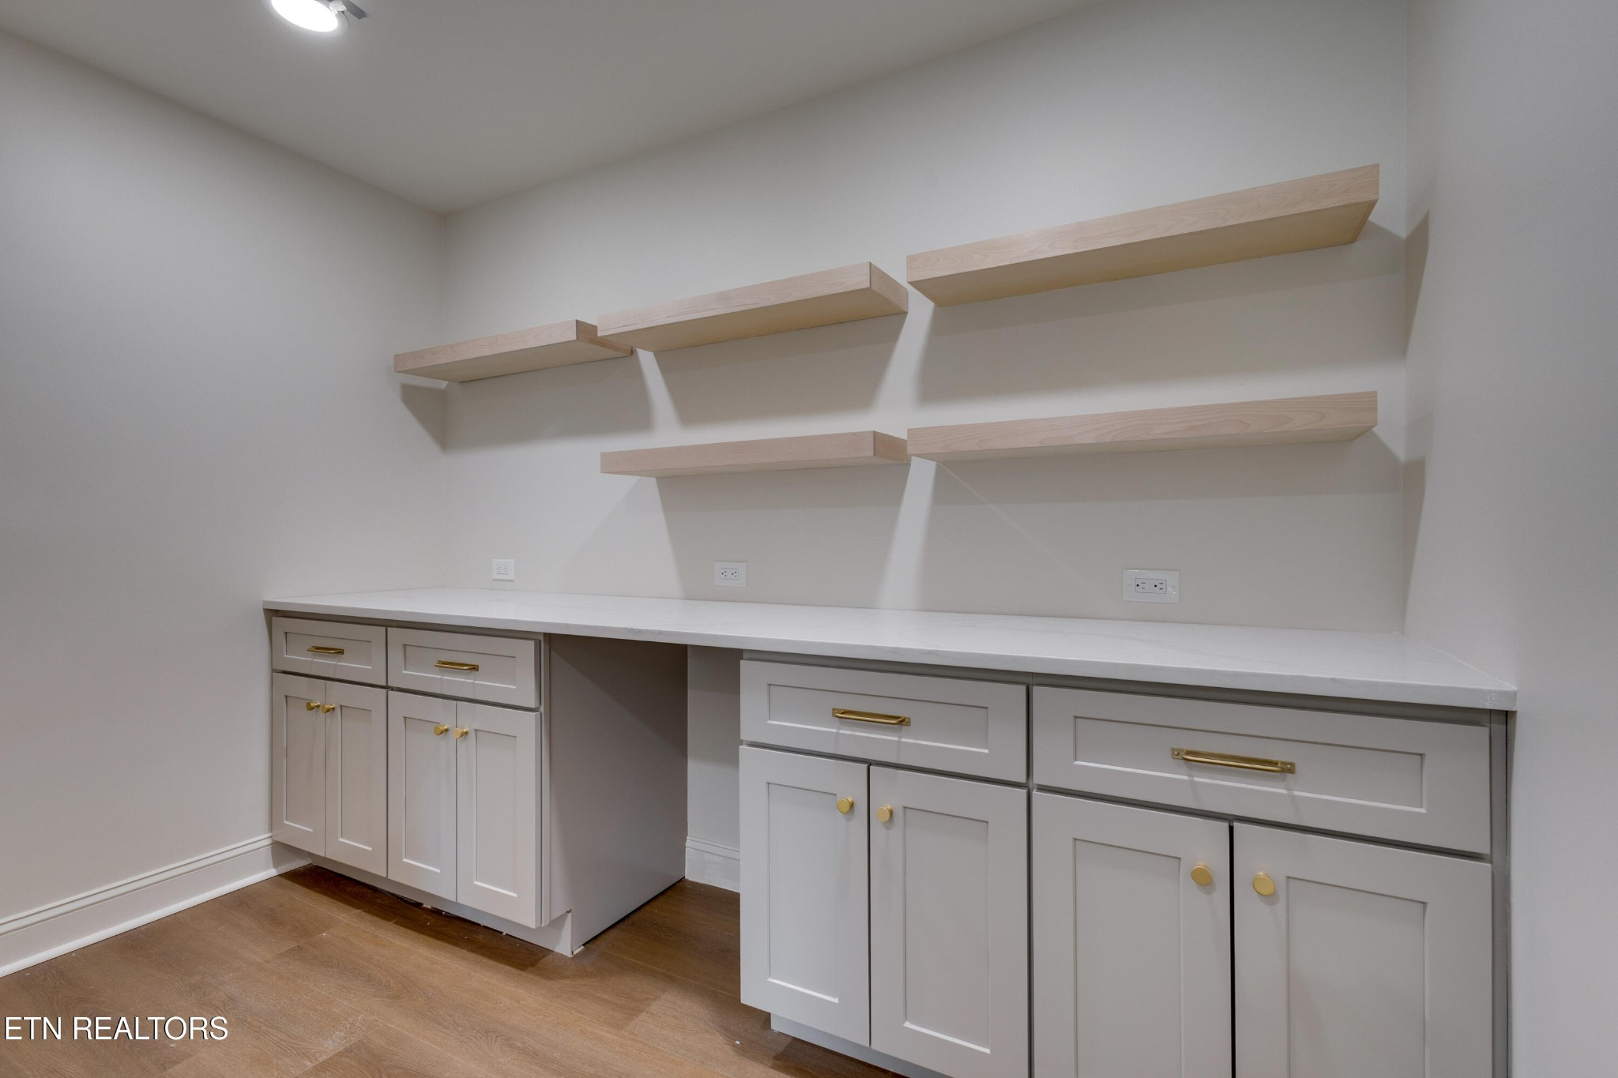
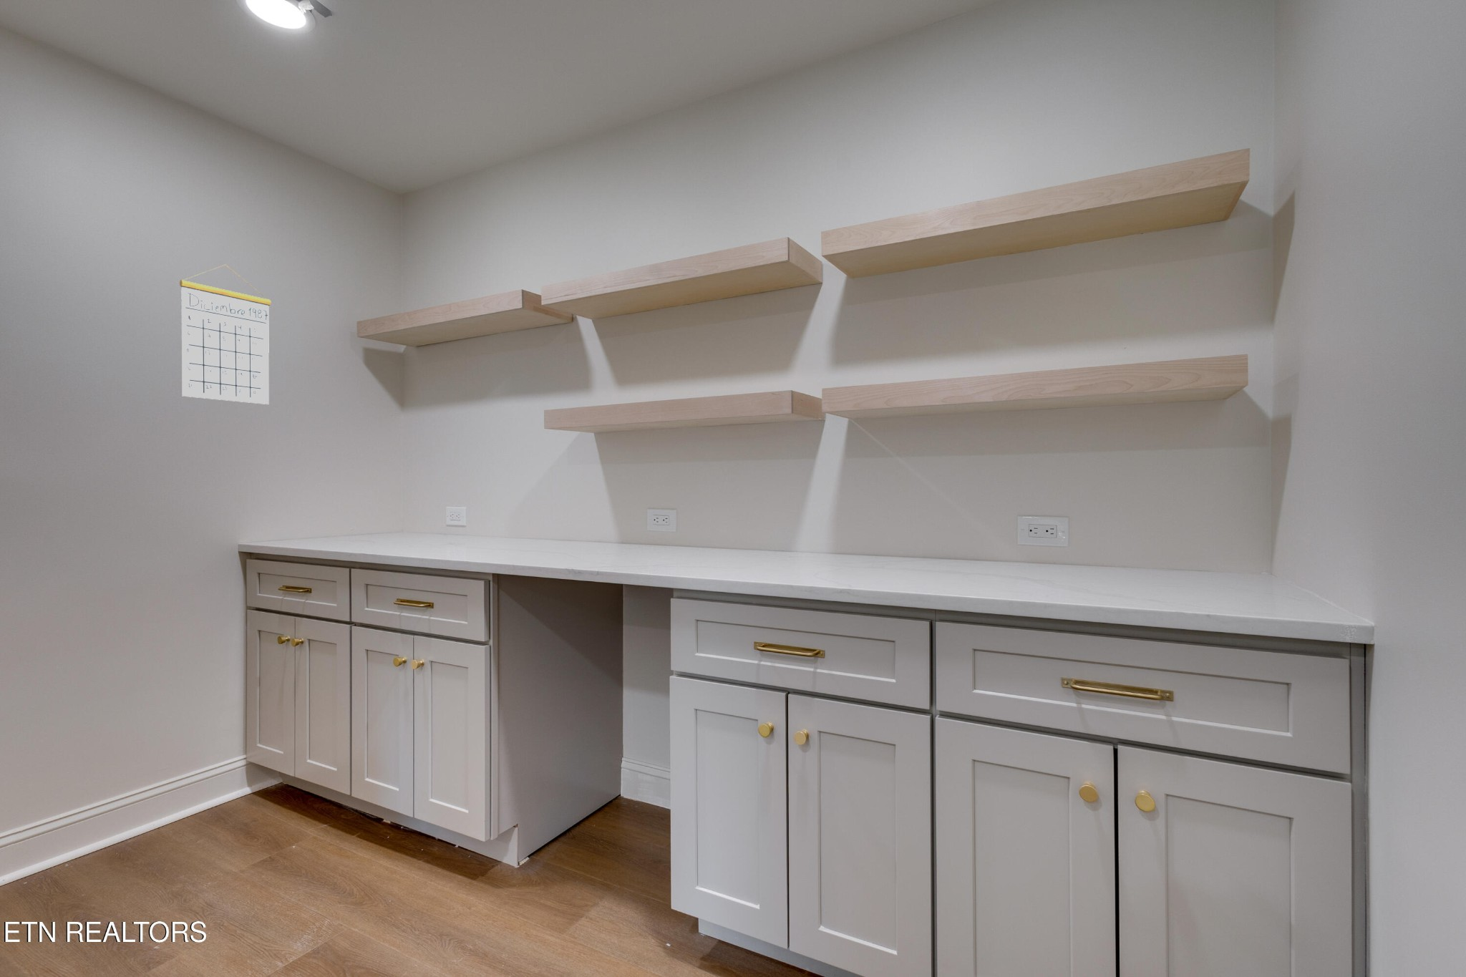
+ calendar (227, 333)
